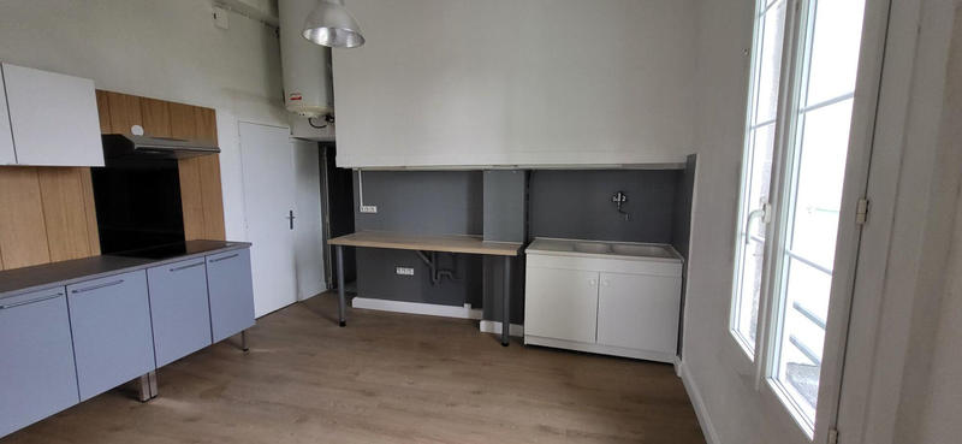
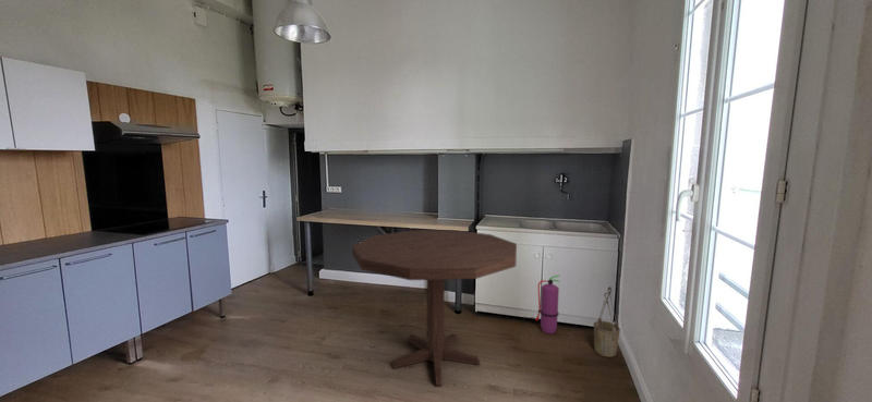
+ dining table (435, 301)
+ fire extinguisher (547, 302)
+ bucket (606, 321)
